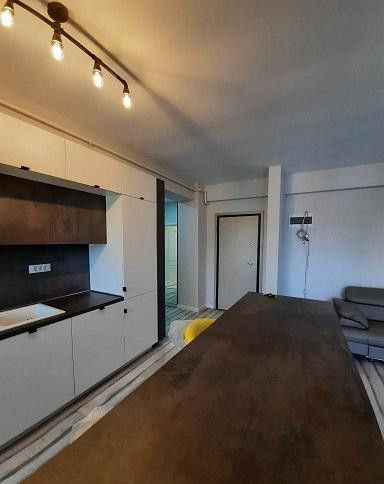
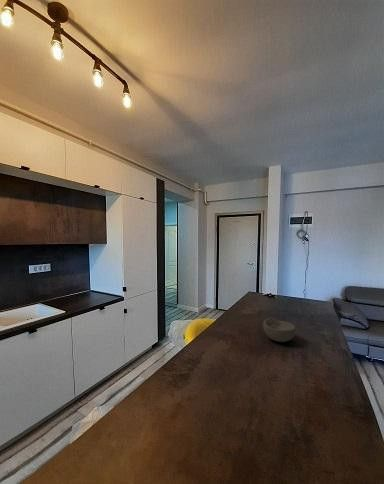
+ bowl (278, 331)
